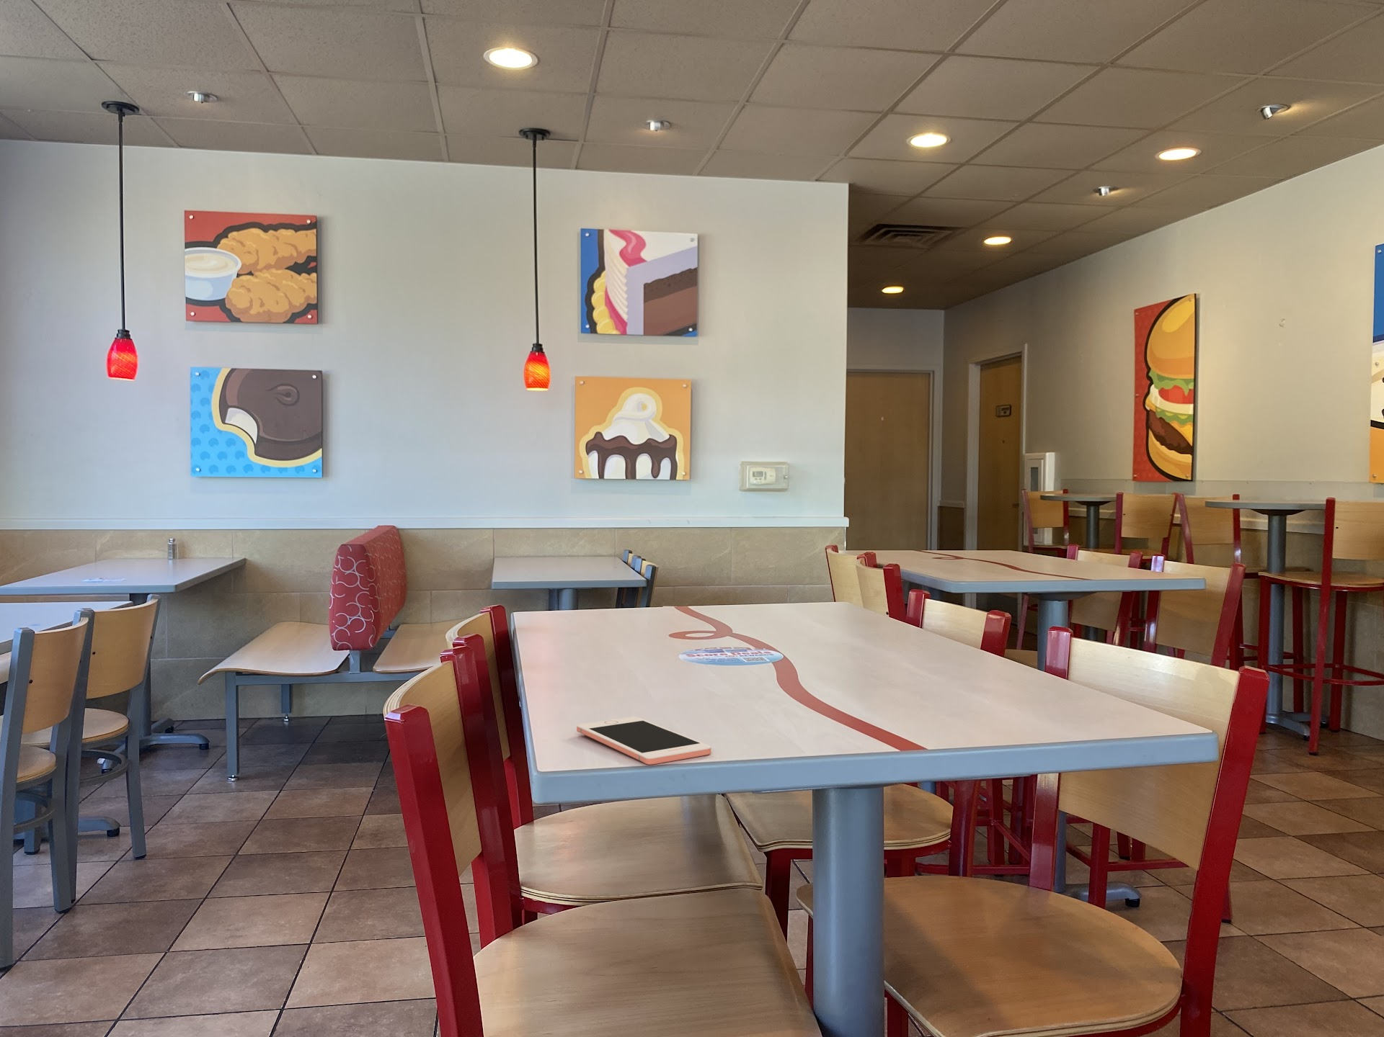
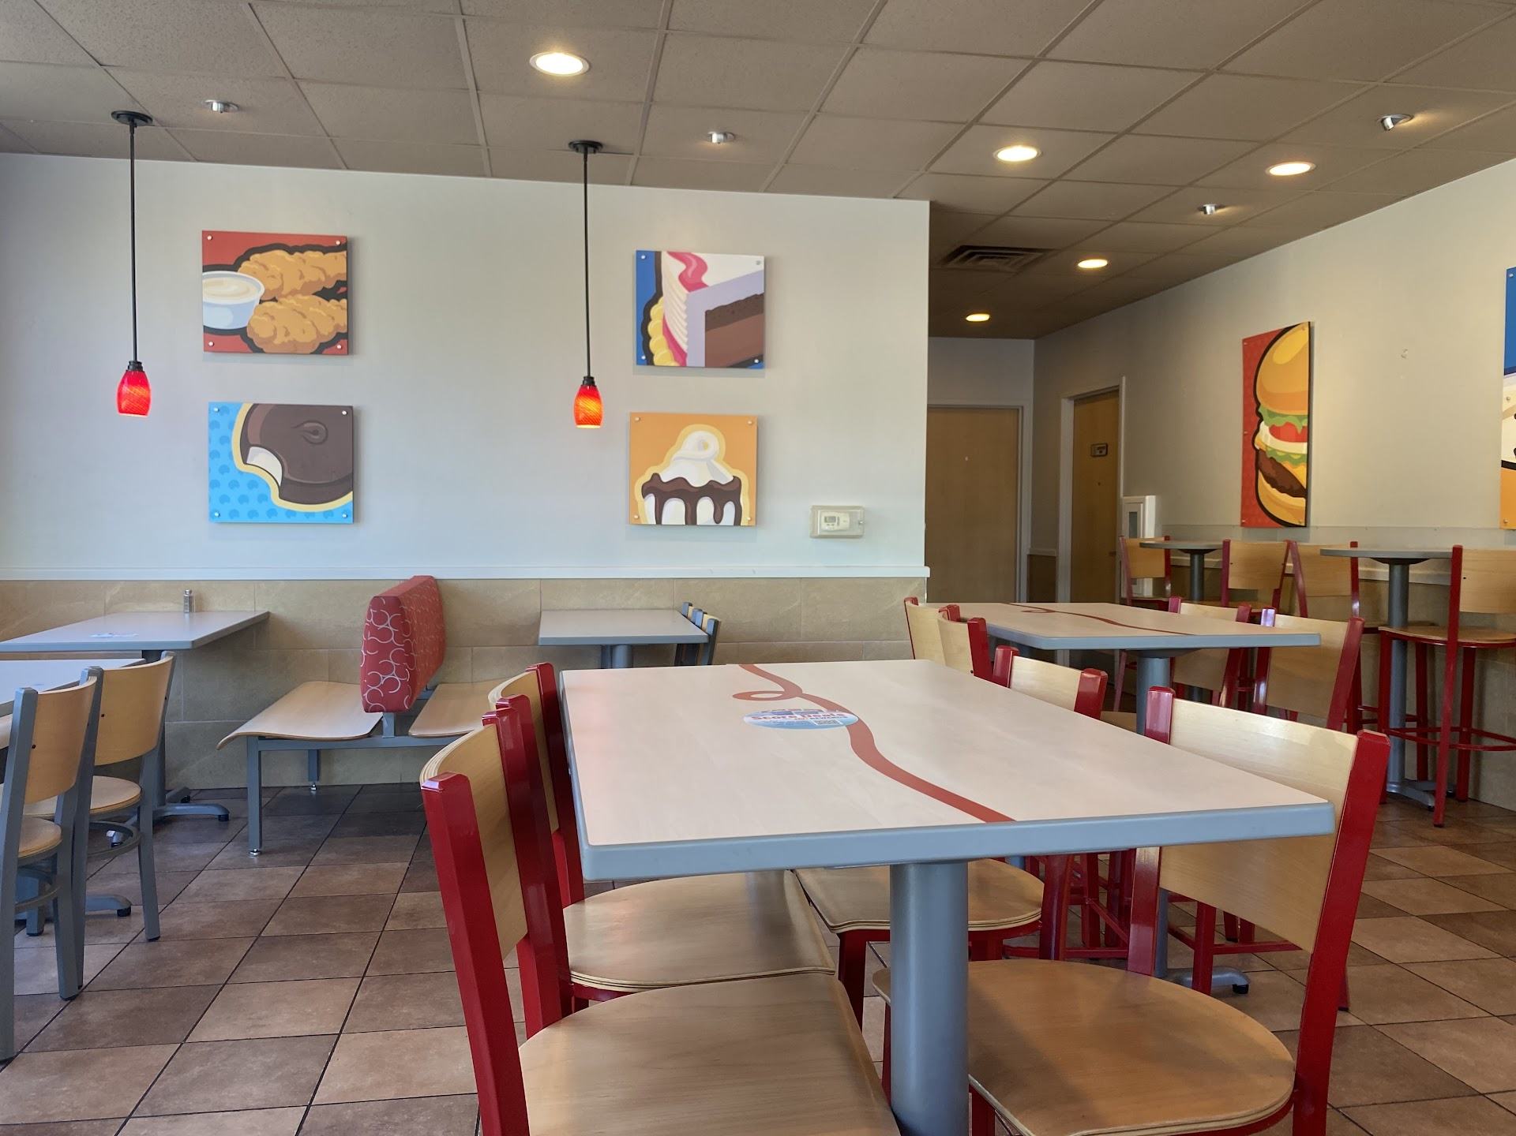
- cell phone (641, 739)
